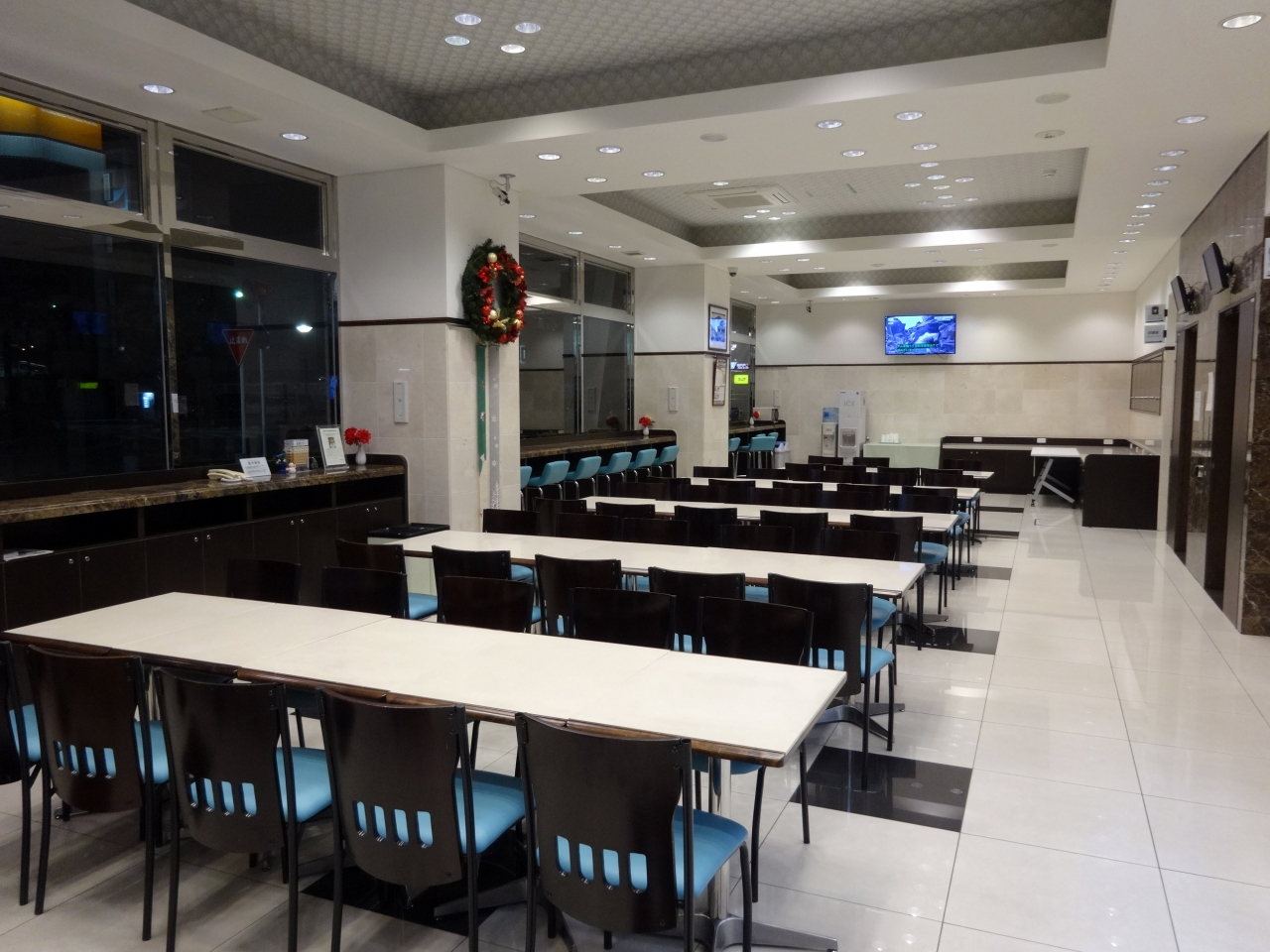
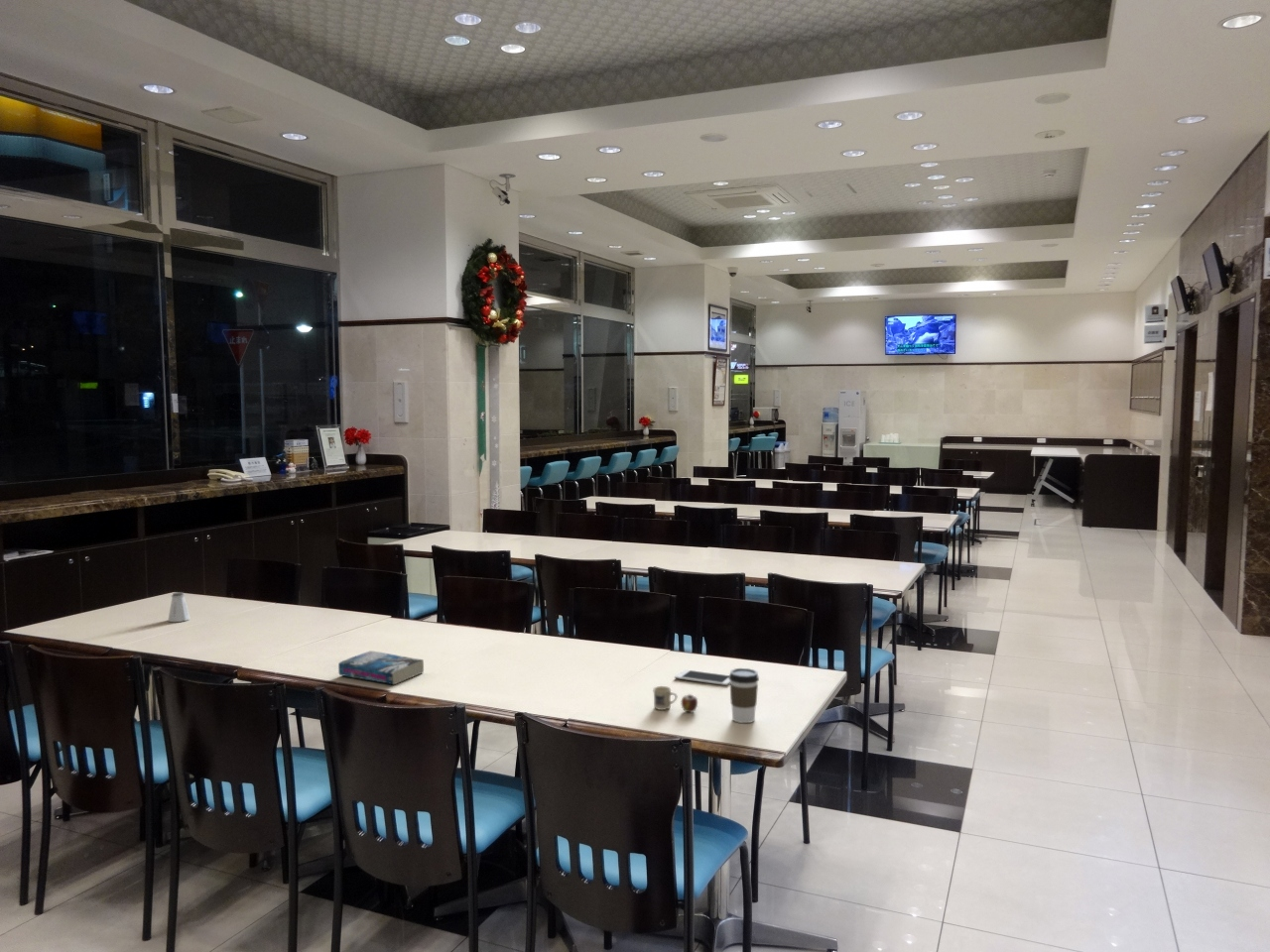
+ mug (675, 699)
+ coffee cup (743, 695)
+ cell phone (704, 677)
+ book (381, 666)
+ saltshaker (178, 606)
